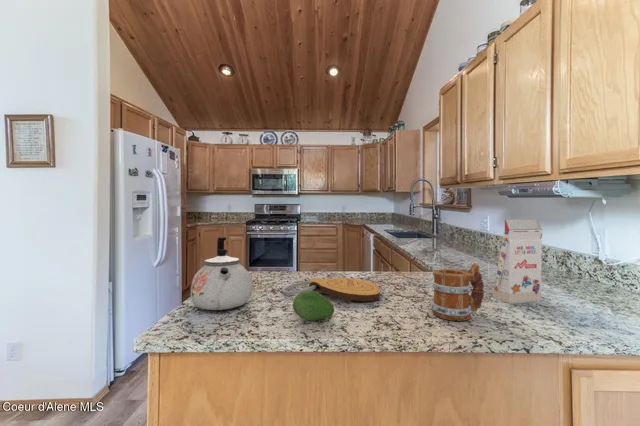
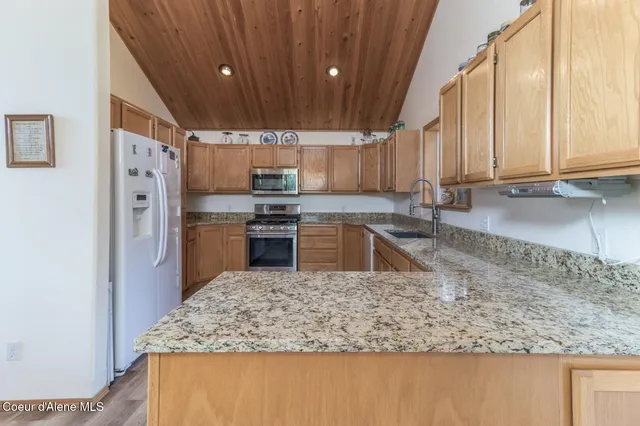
- gift box (517, 259)
- key chain (330, 286)
- kettle (222, 270)
- mug (458, 289)
- fruit (313, 305)
